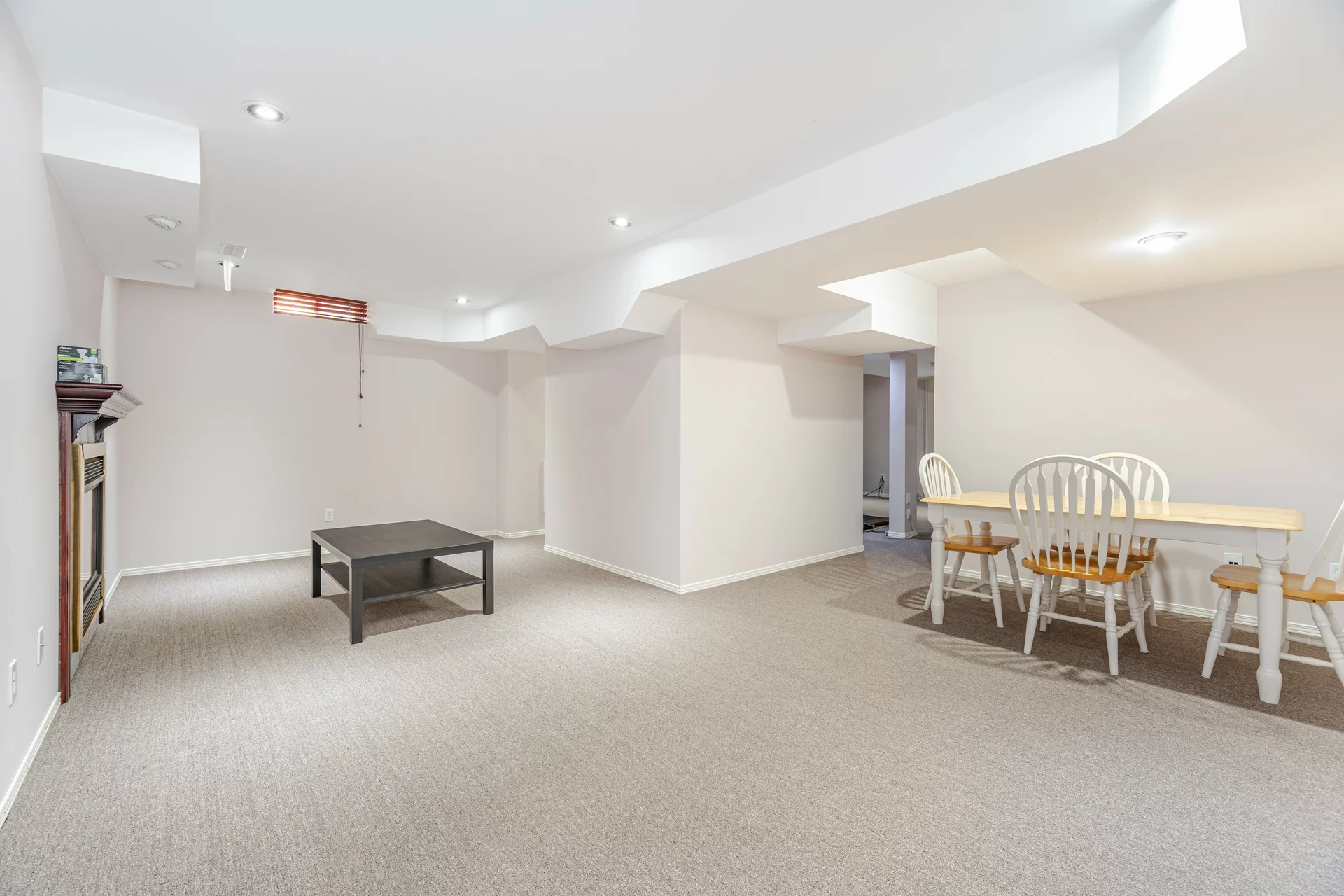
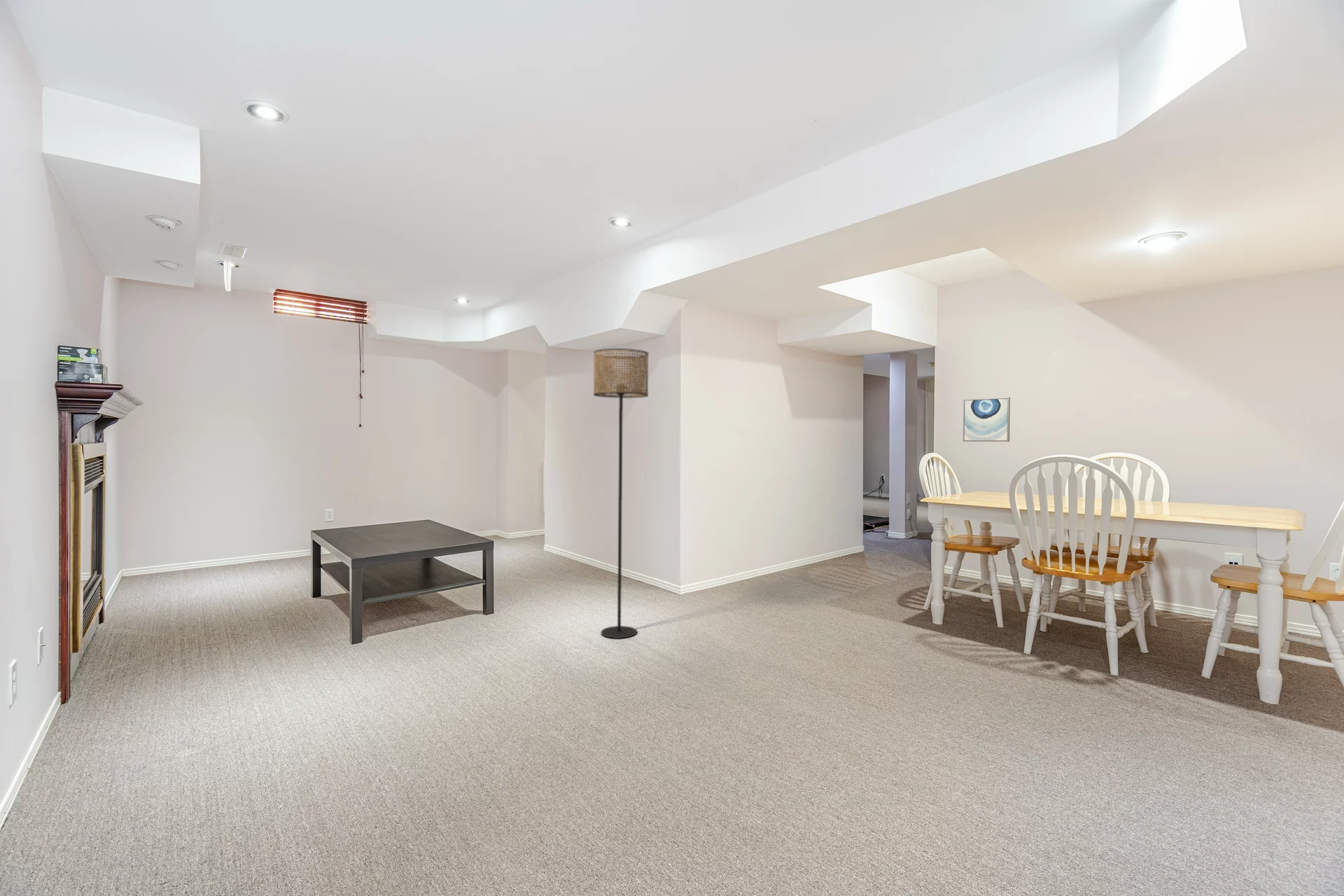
+ wall art (986, 420)
+ floor lamp (620, 493)
